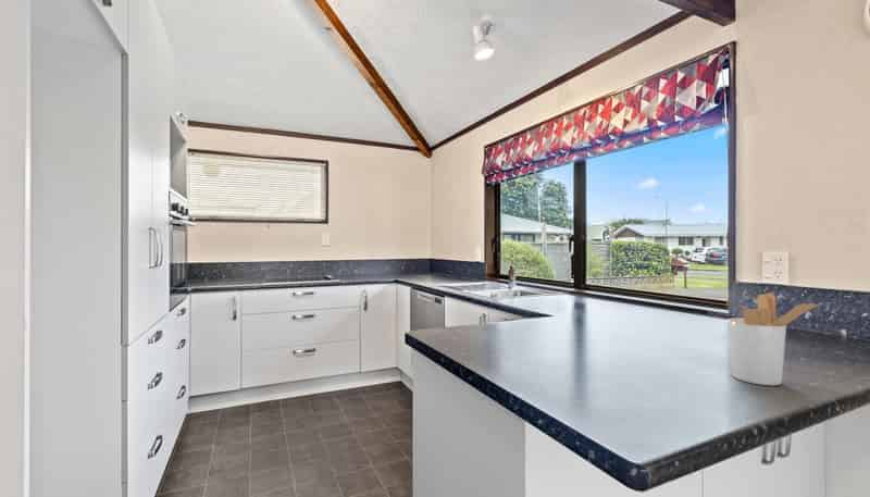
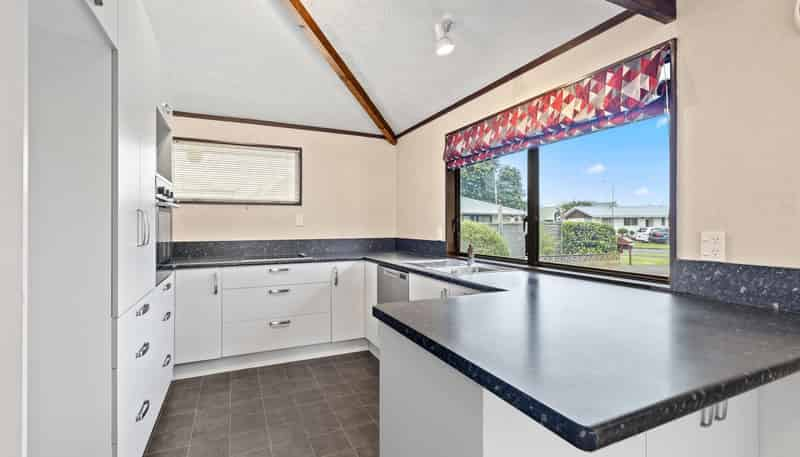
- utensil holder (771, 338)
